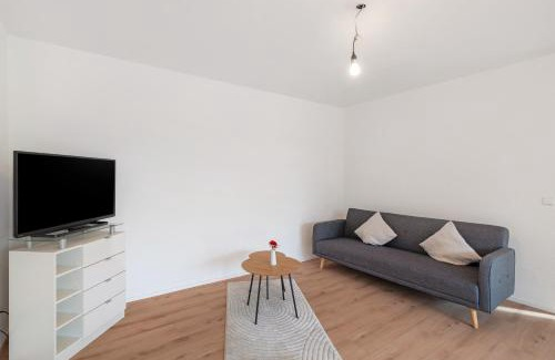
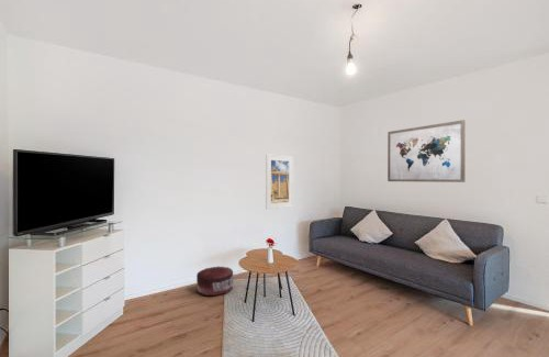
+ pouf (215, 279)
+ wall art (422, 154)
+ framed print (280, 181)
